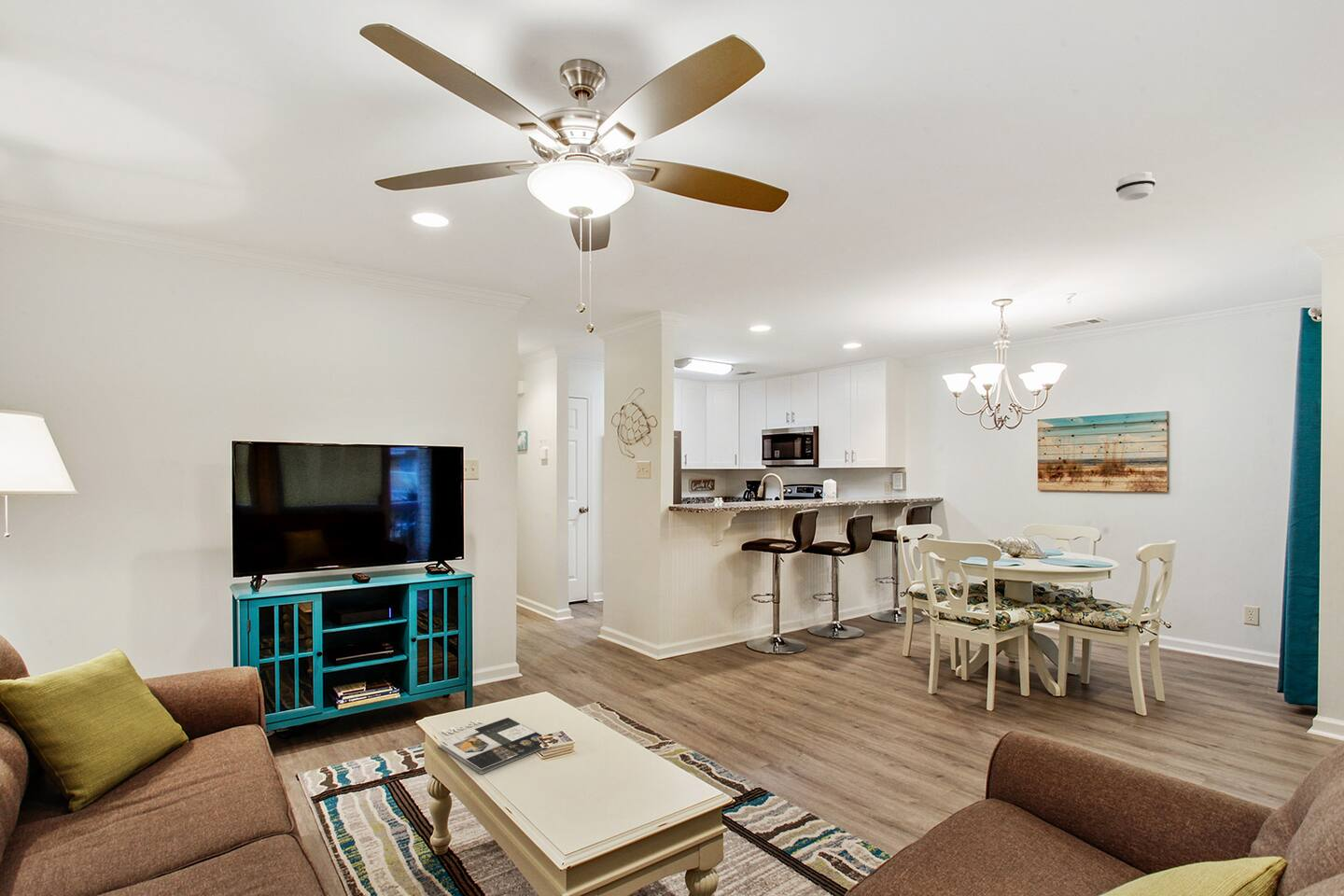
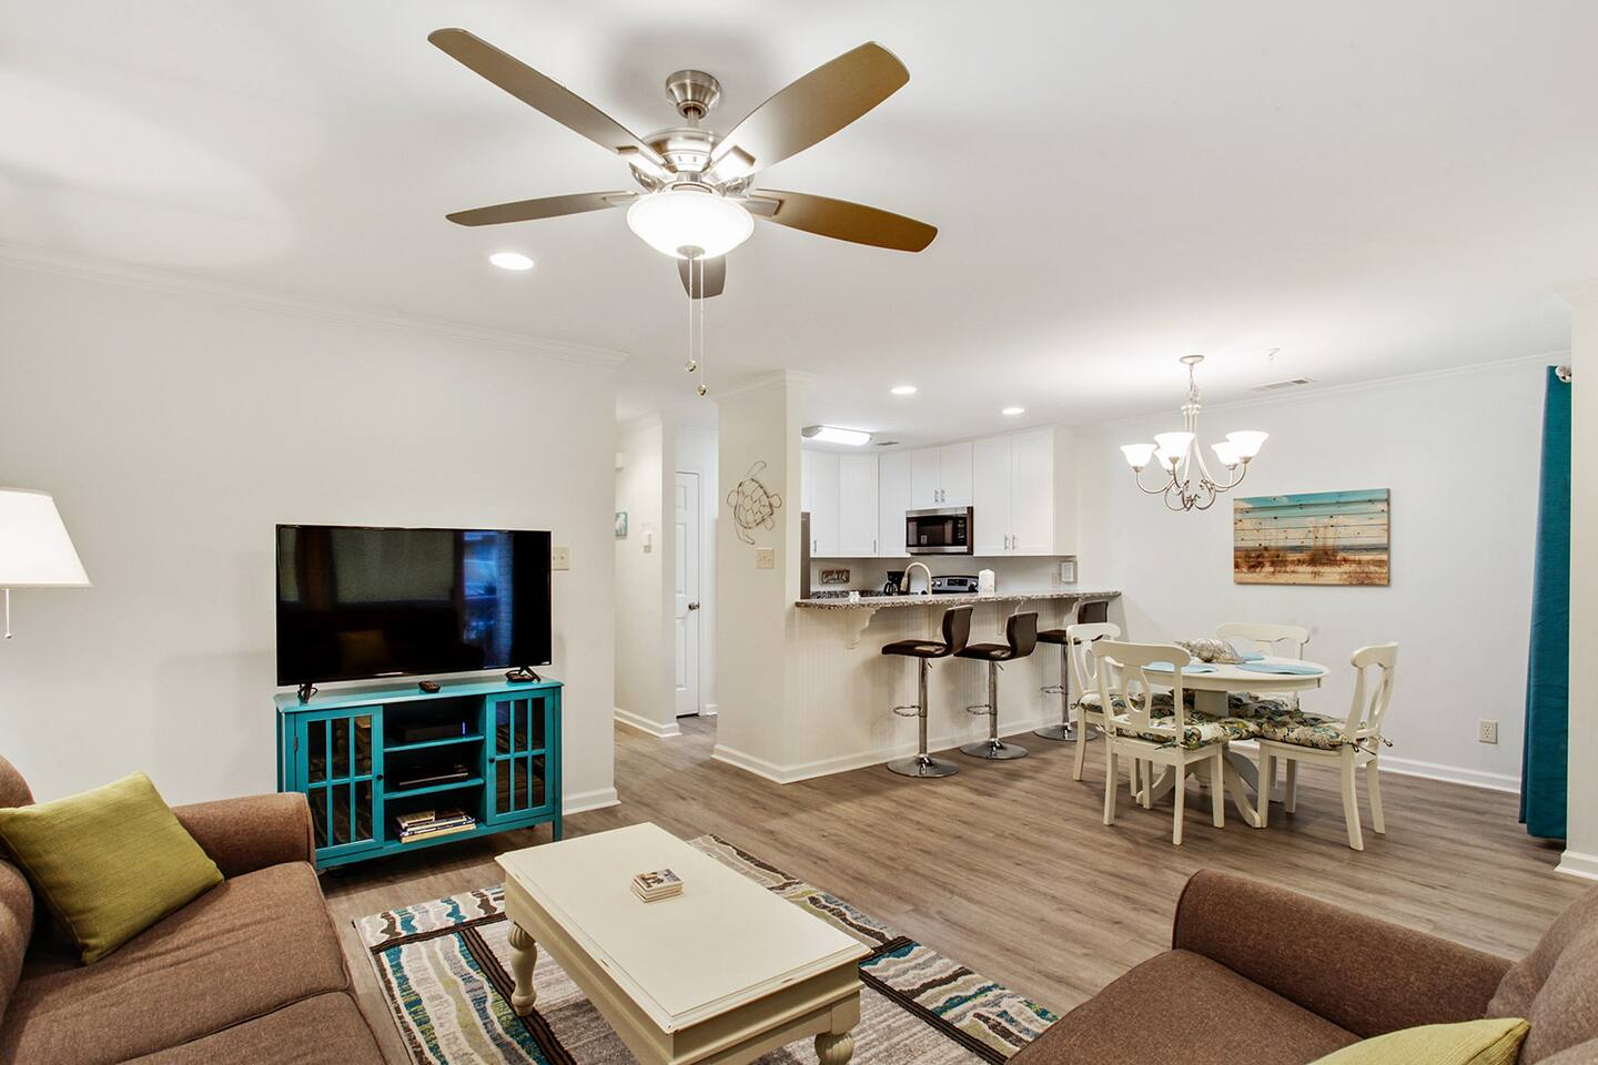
- smoke detector (1135, 187)
- magazine (487, 738)
